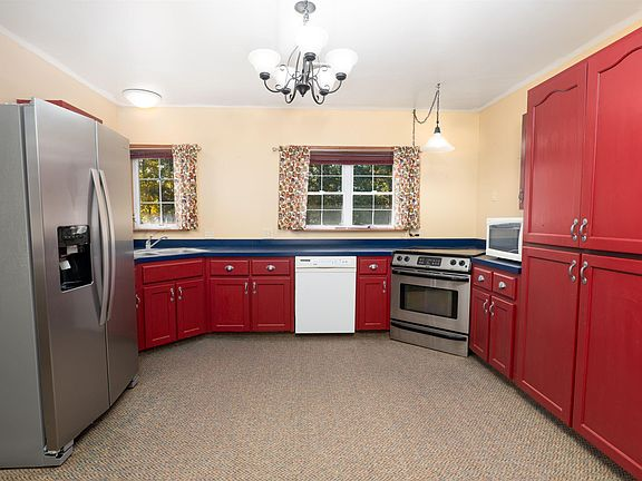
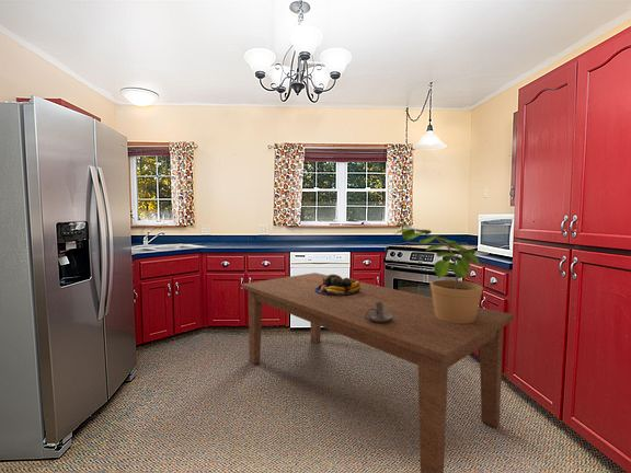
+ dining table (353, 338)
+ fruit bowl (336, 281)
+ candle holder (377, 311)
+ potted plant (439, 269)
